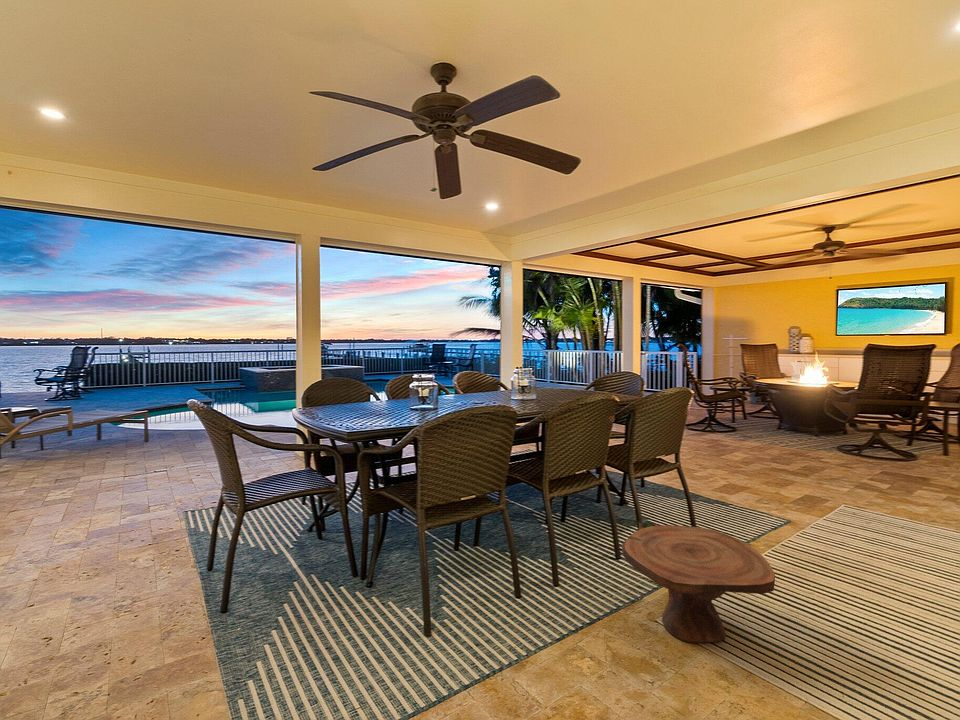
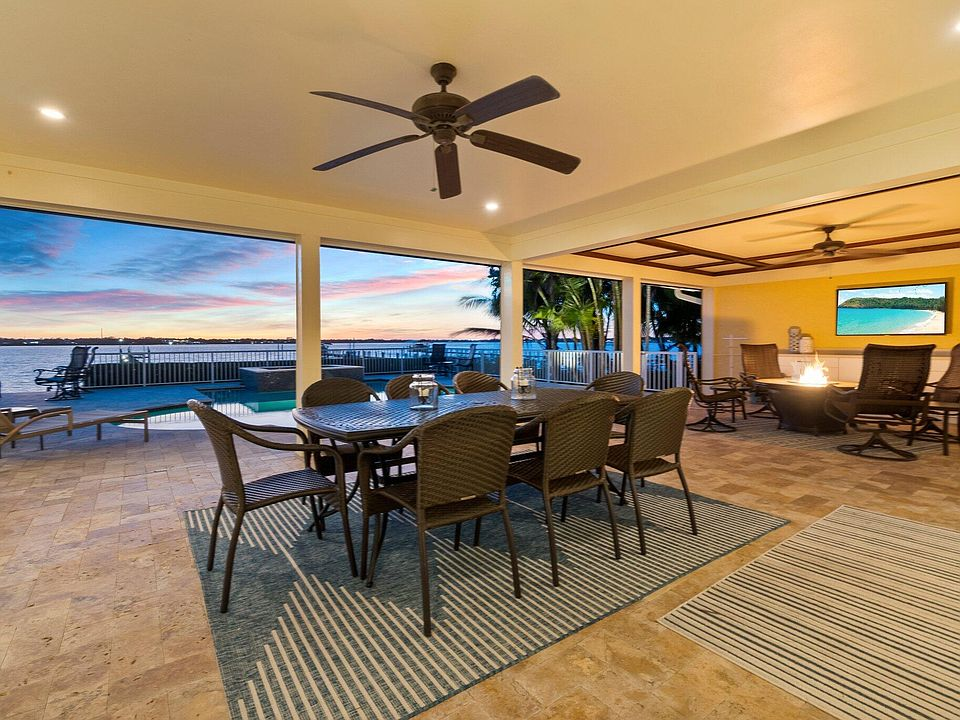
- side table (684, 582)
